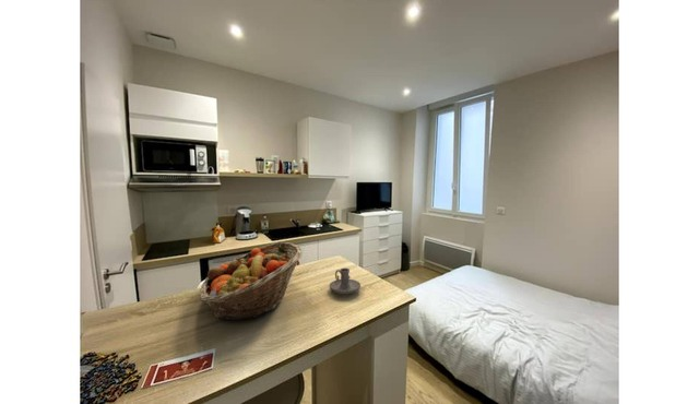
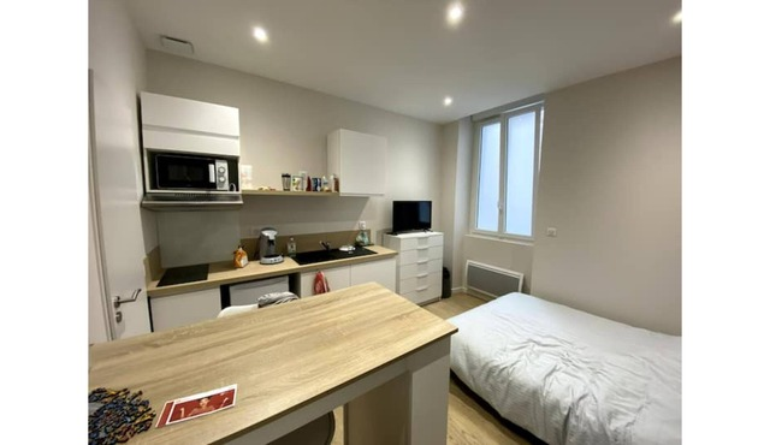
- candle holder (343, 278)
- fruit basket (253, 274)
